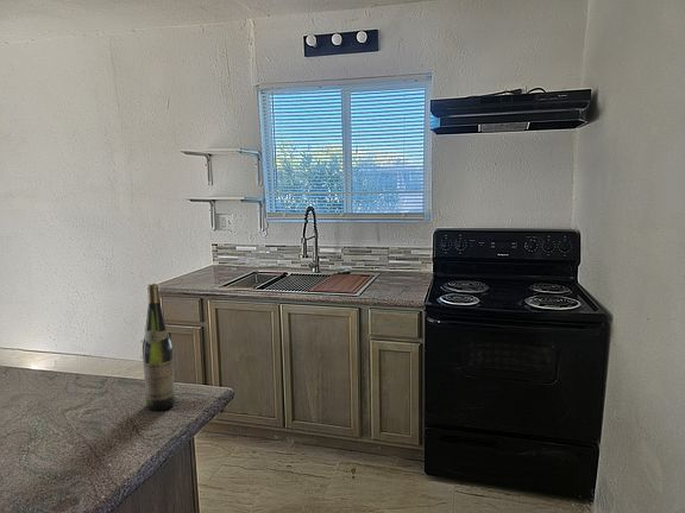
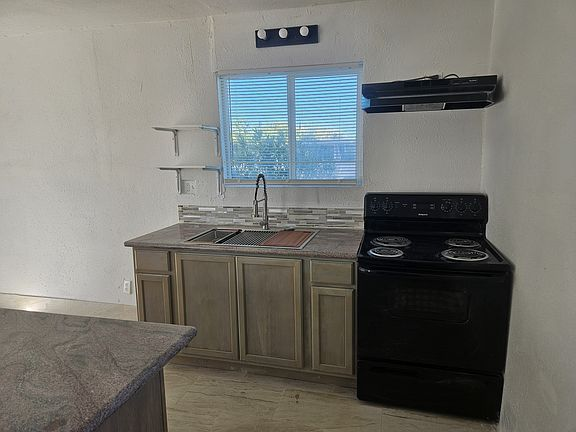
- wine bottle (157, 344)
